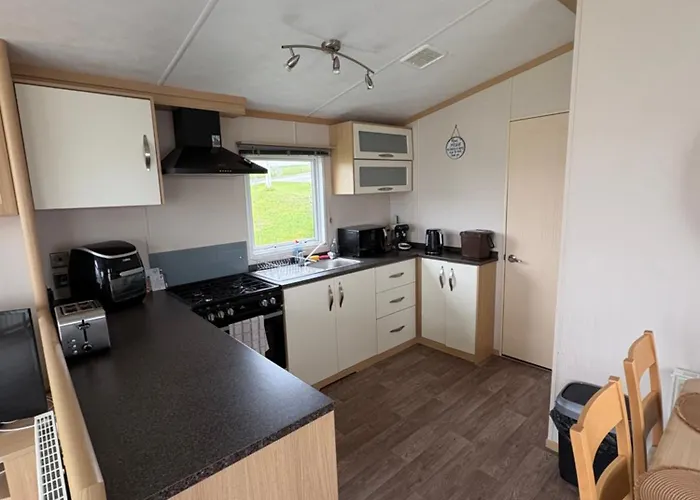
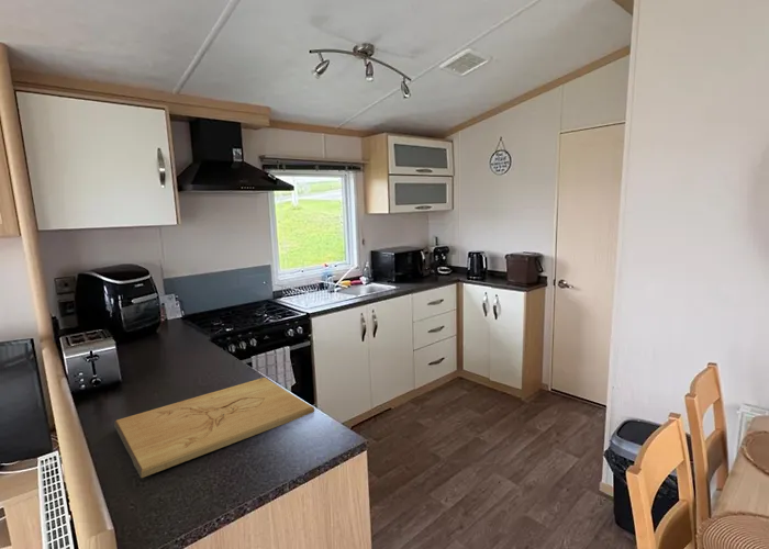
+ cutting board (216, 416)
